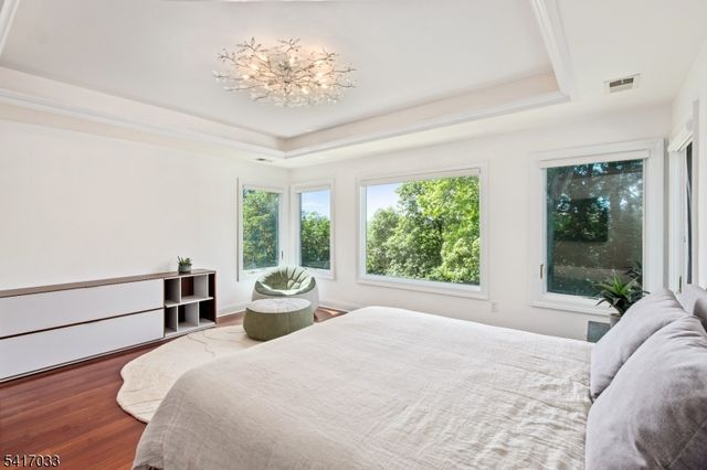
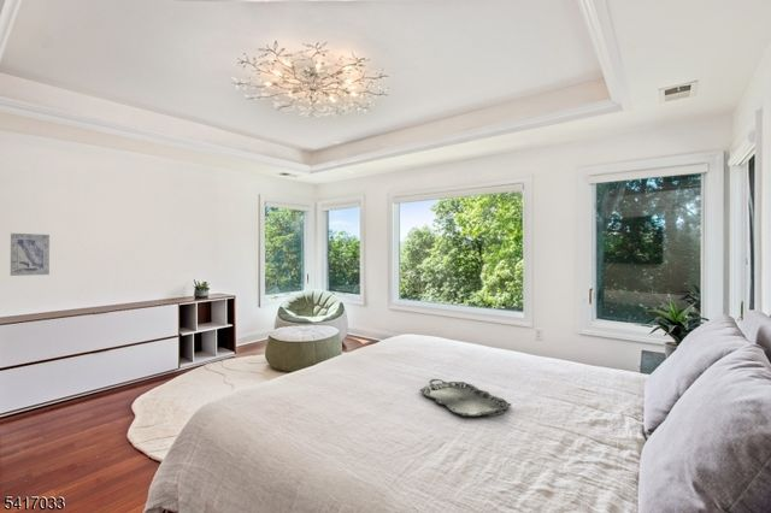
+ serving tray (463, 396)
+ wall art (30, 254)
